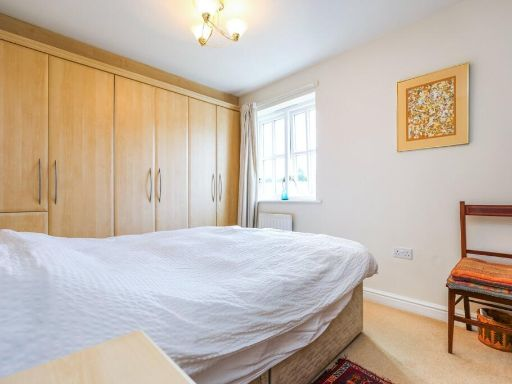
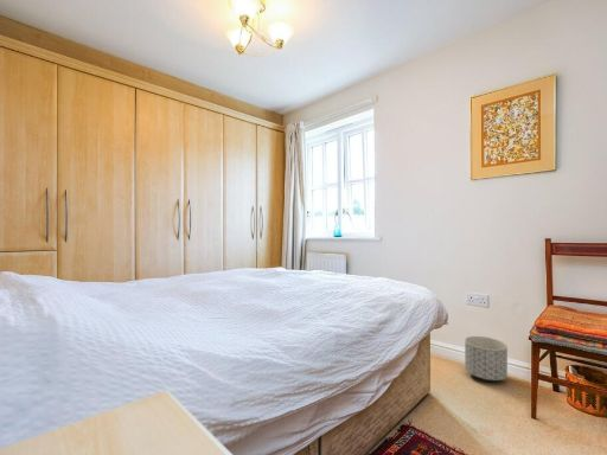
+ planter (485, 359)
